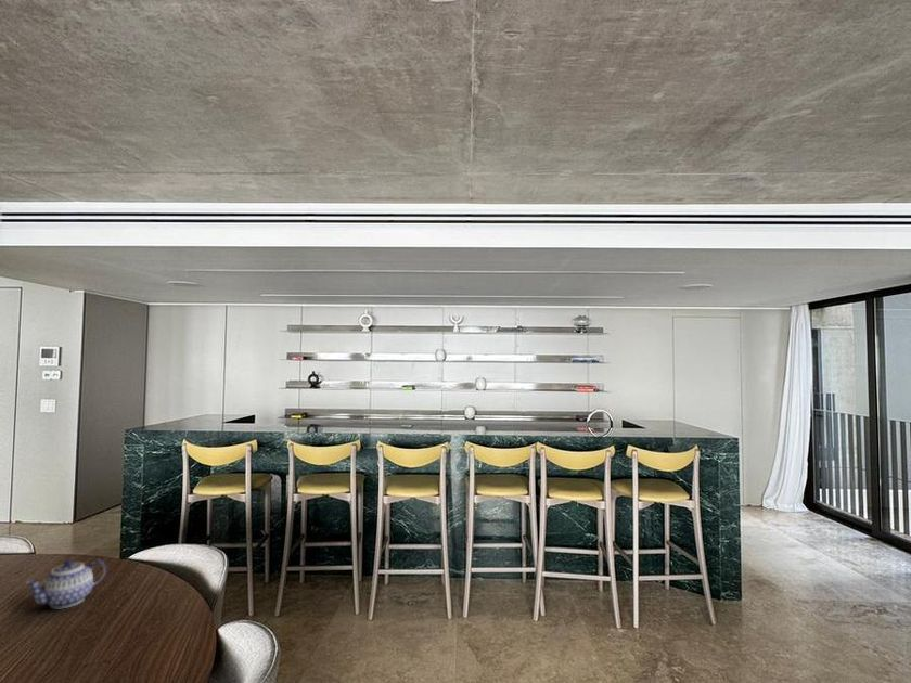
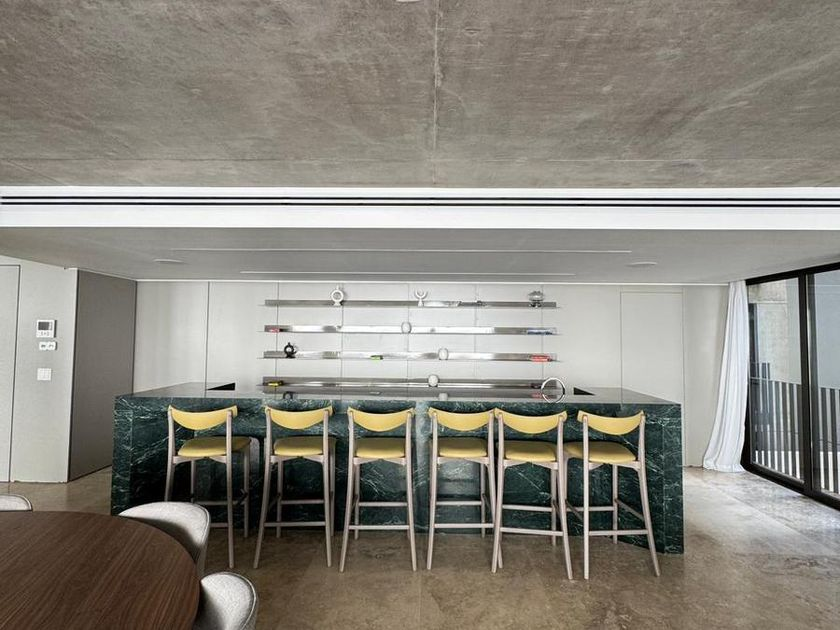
- teapot (67, 581)
